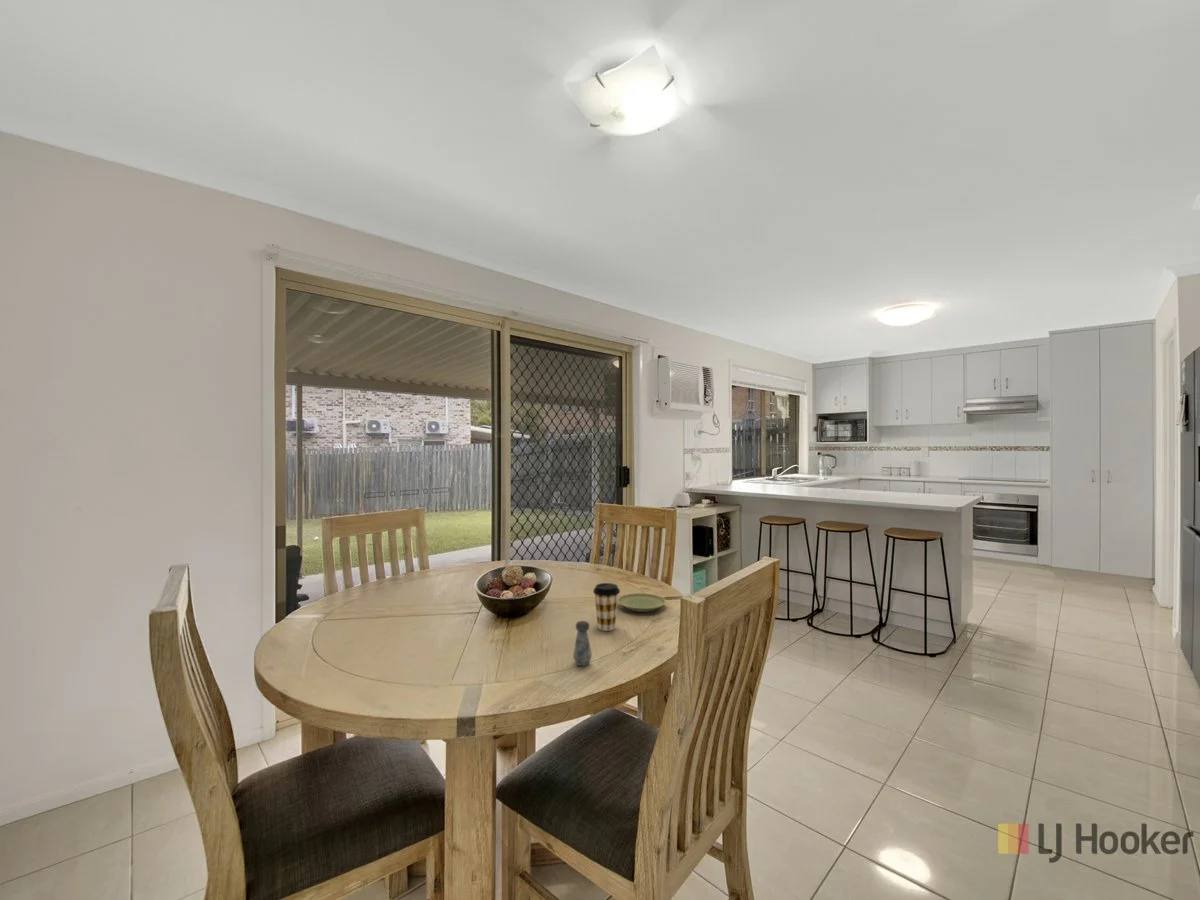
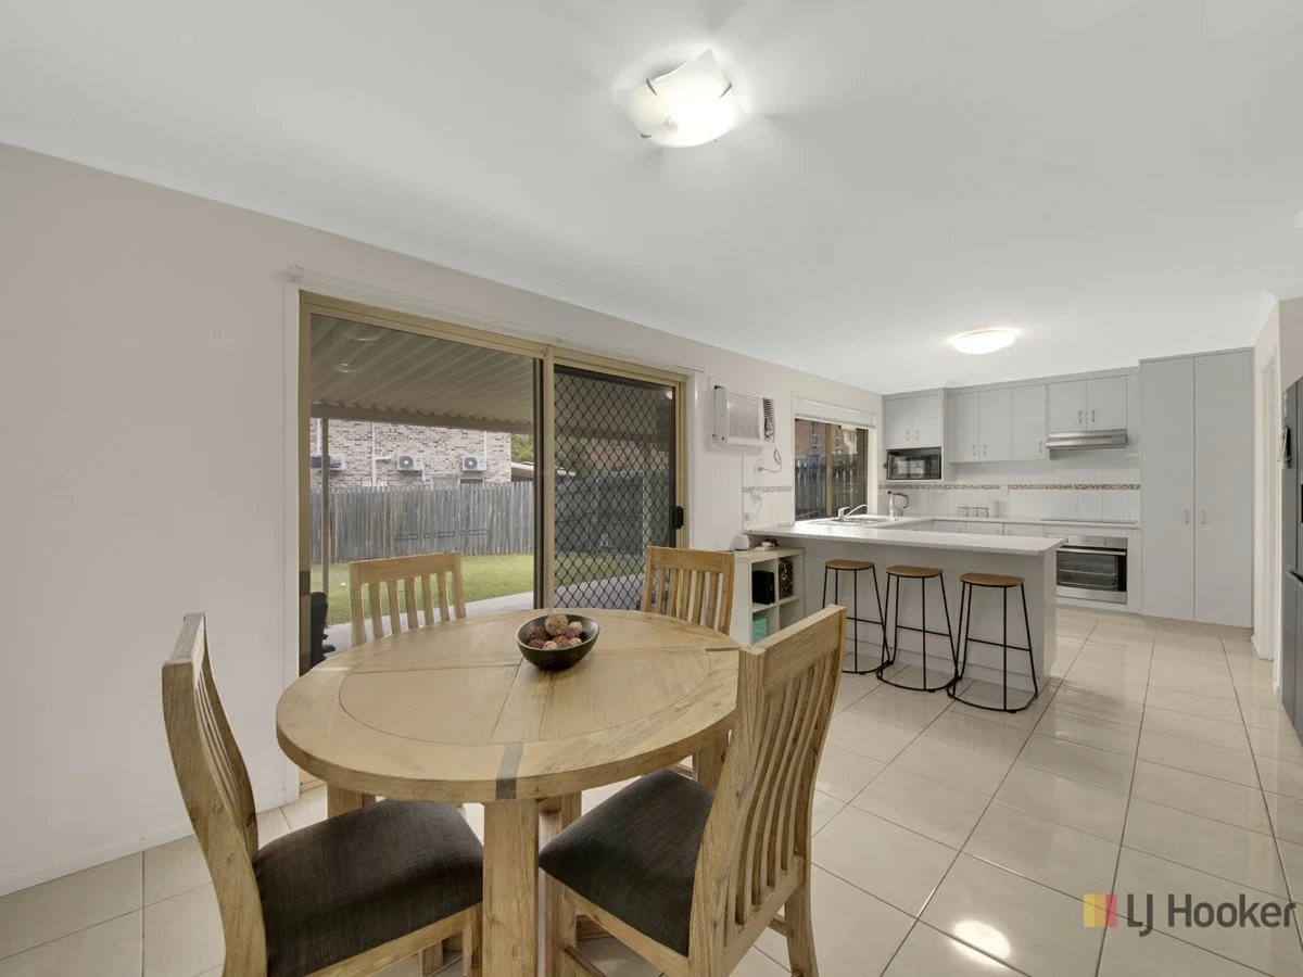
- salt shaker (582, 642)
- plate (641, 603)
- coffee cup (606, 606)
